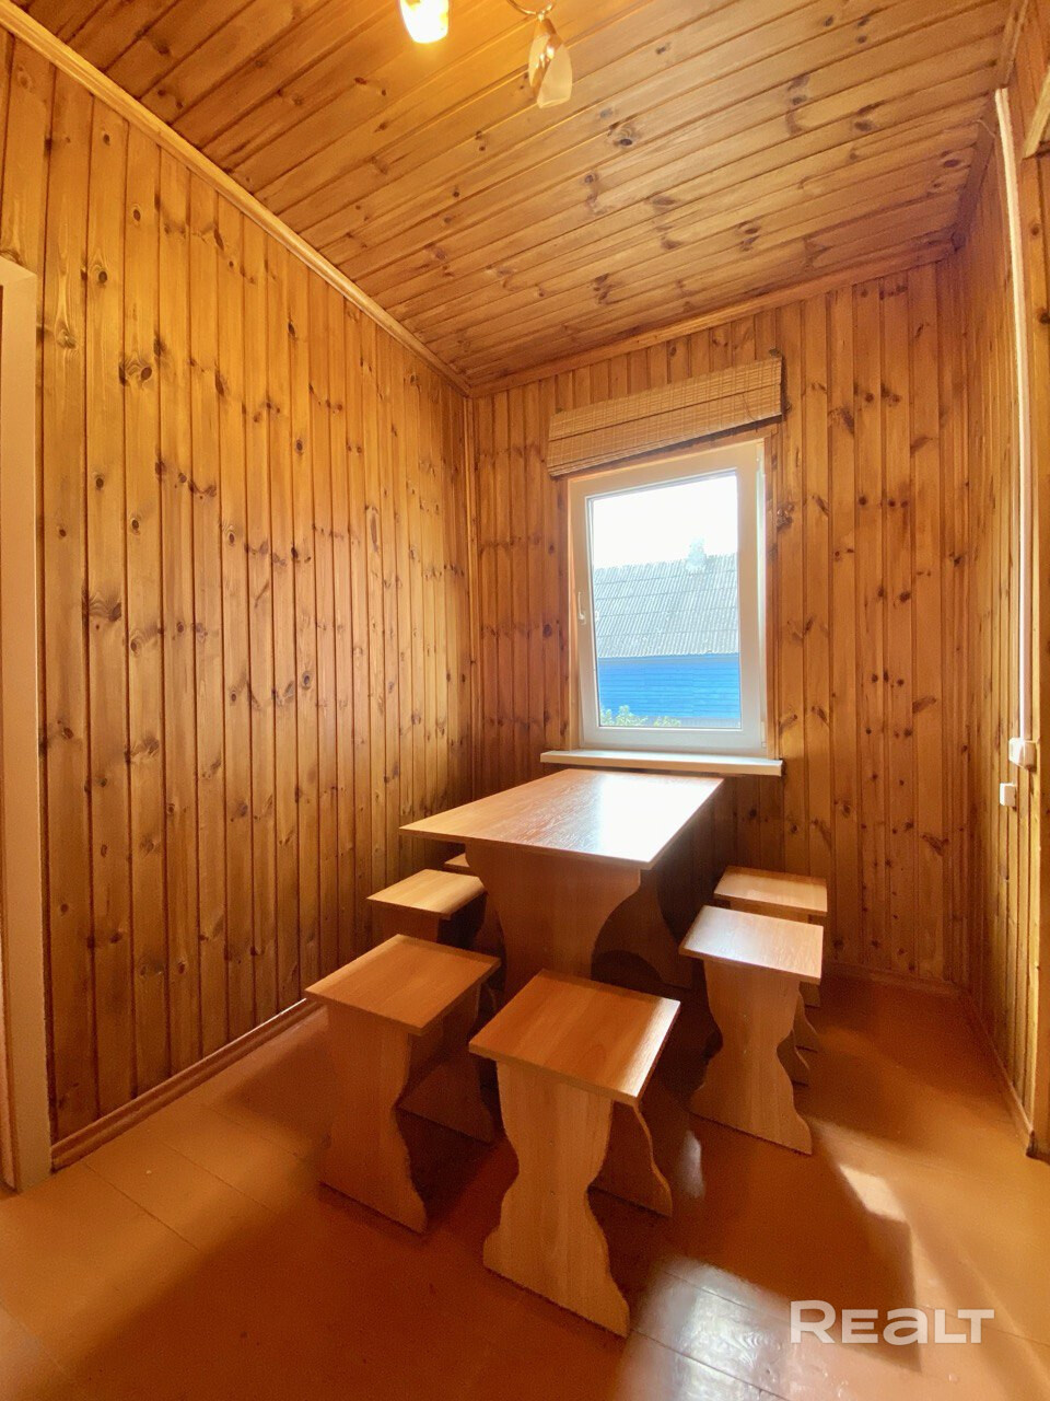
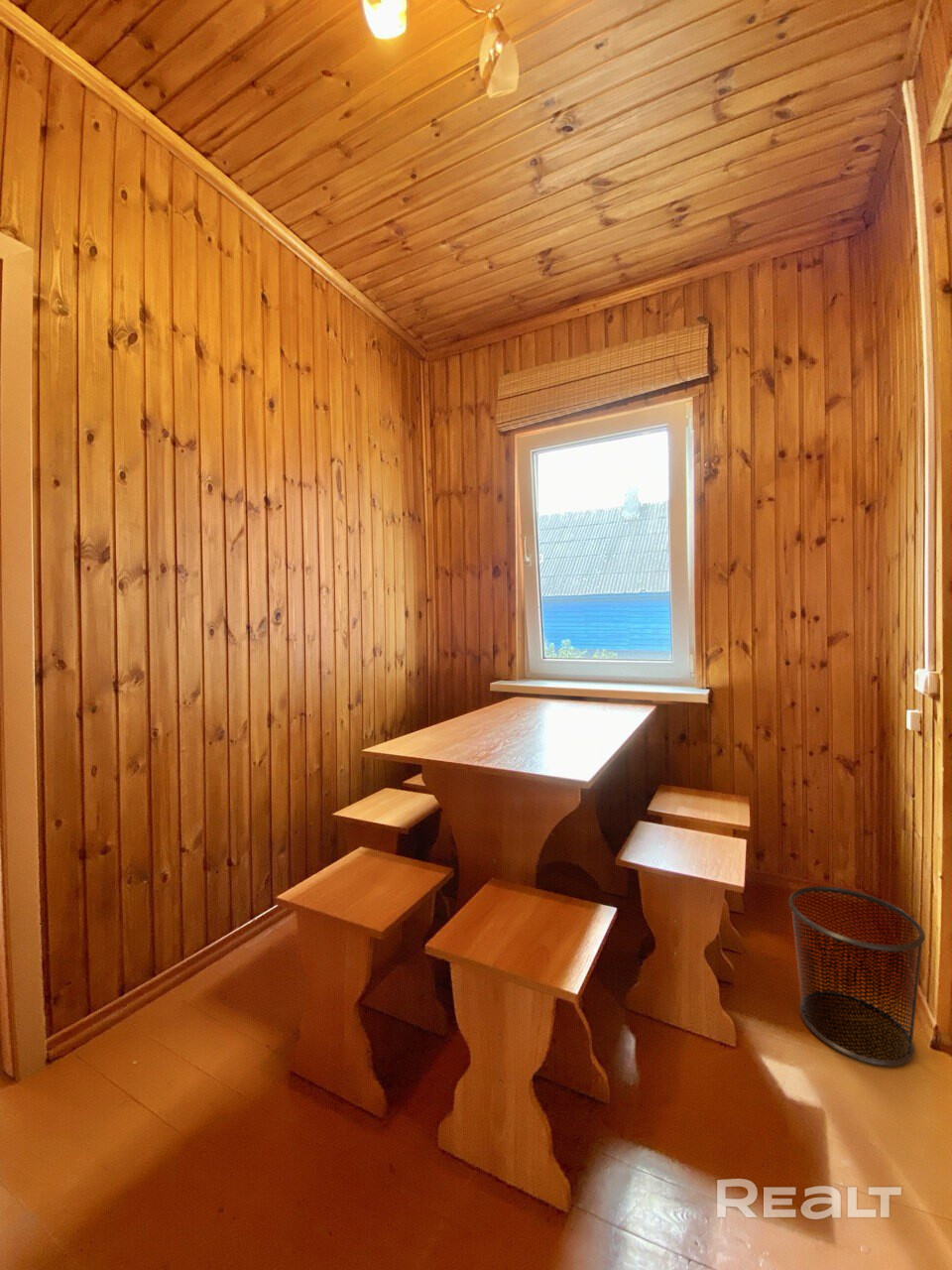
+ waste bin (853, 969)
